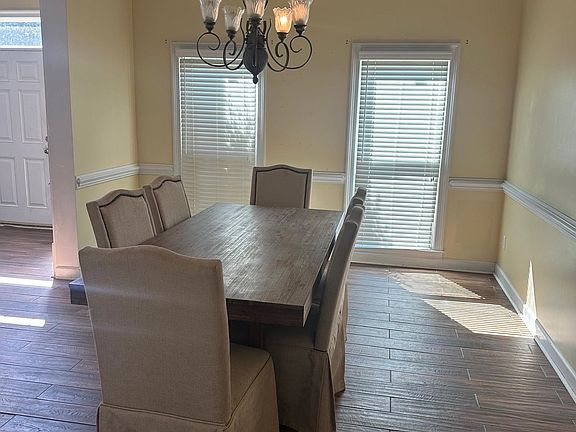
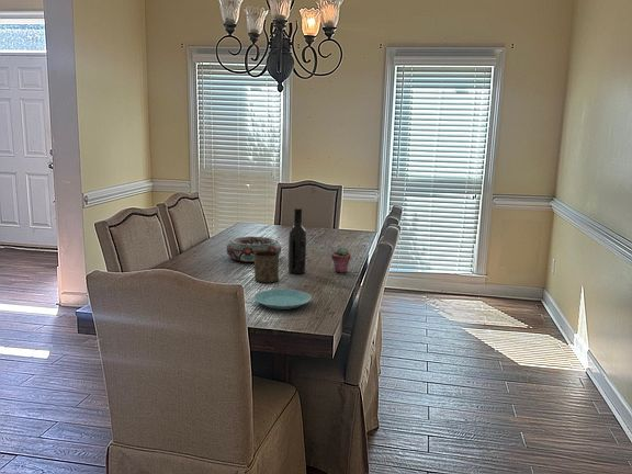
+ wine bottle (297, 240)
+ potted succulent (340, 259)
+ decorative bowl (253, 249)
+ plate (282, 300)
+ cup (266, 267)
